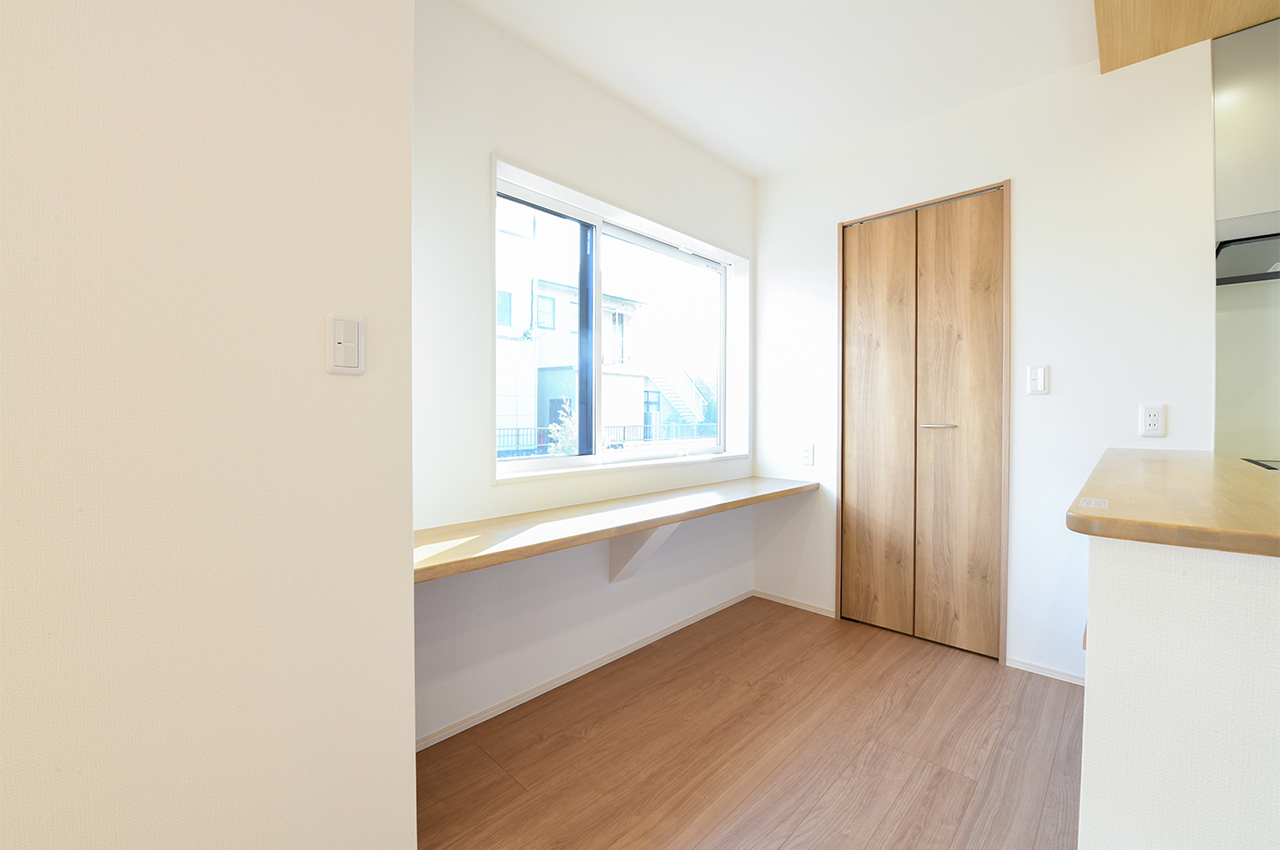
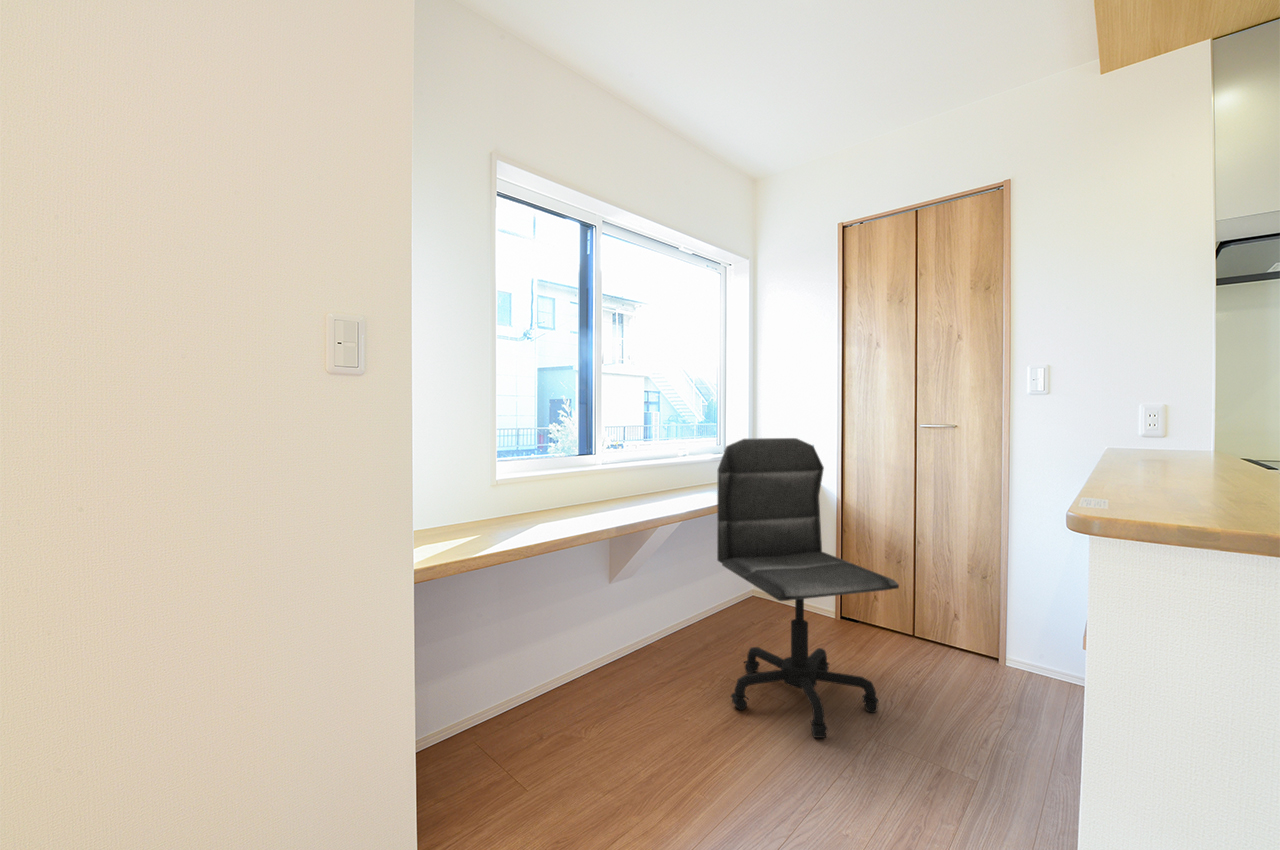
+ office chair (800, 569)
